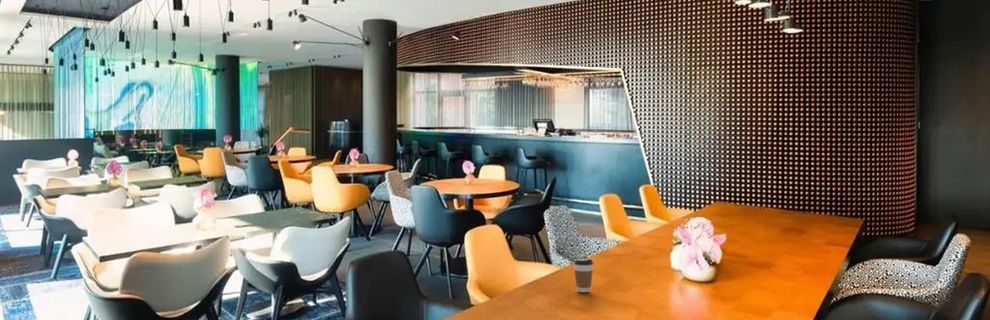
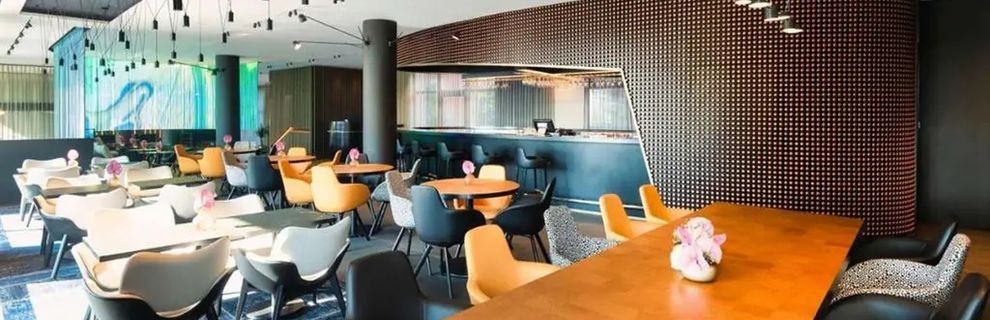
- coffee cup (583, 275)
